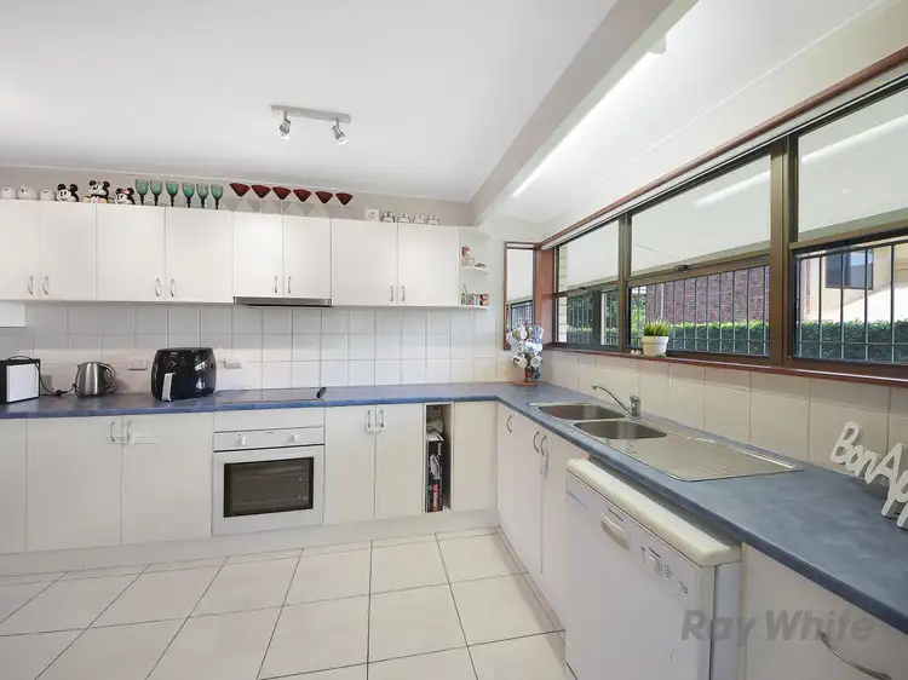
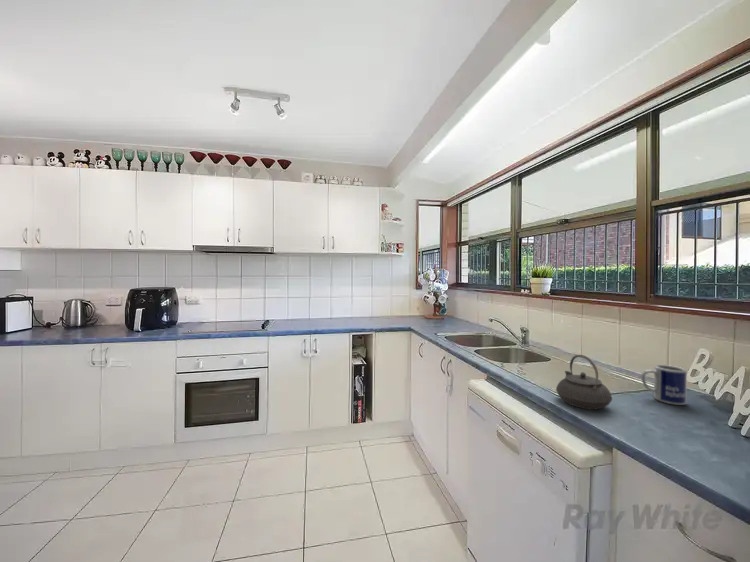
+ mug (662, 383)
+ teapot (580, 378)
